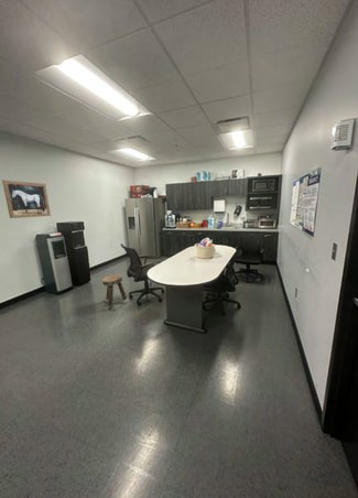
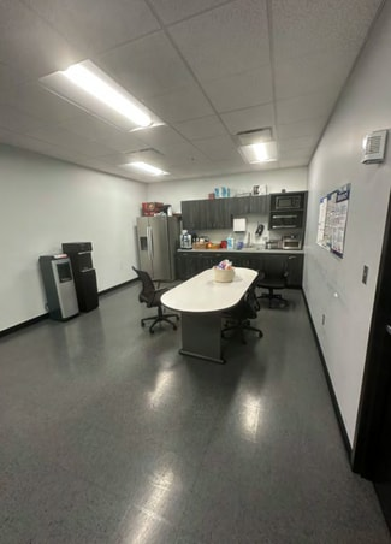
- stool (112, 290)
- wall art (29, 199)
